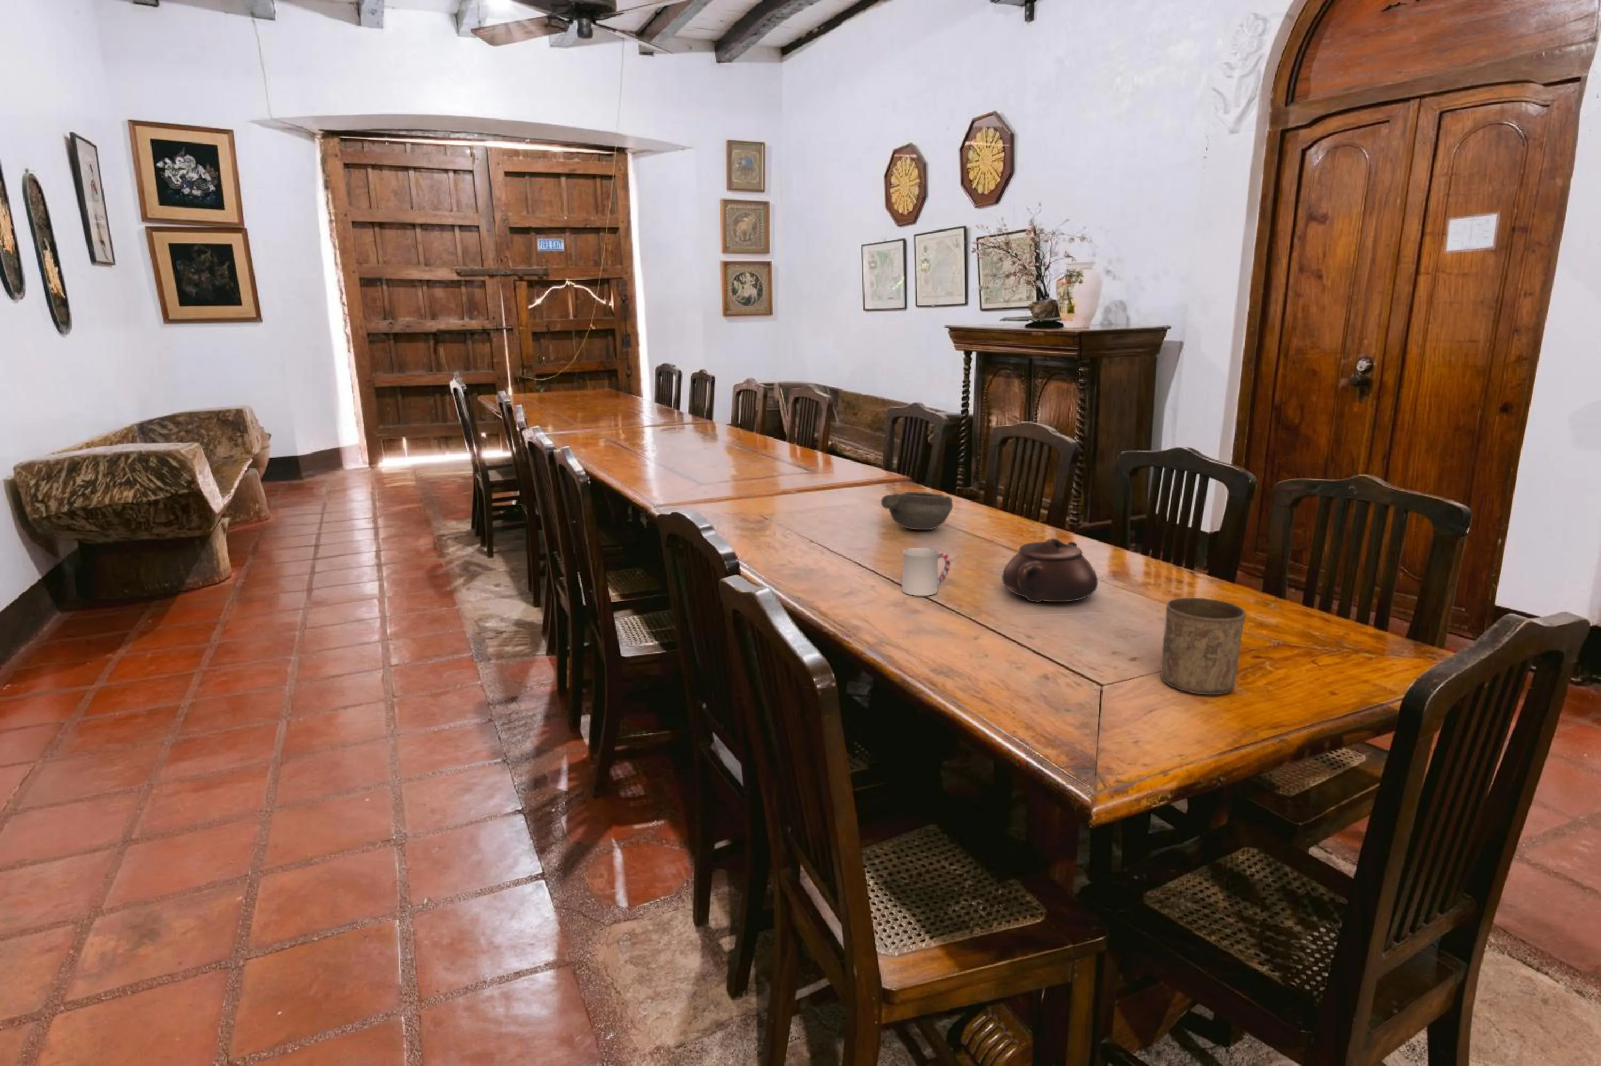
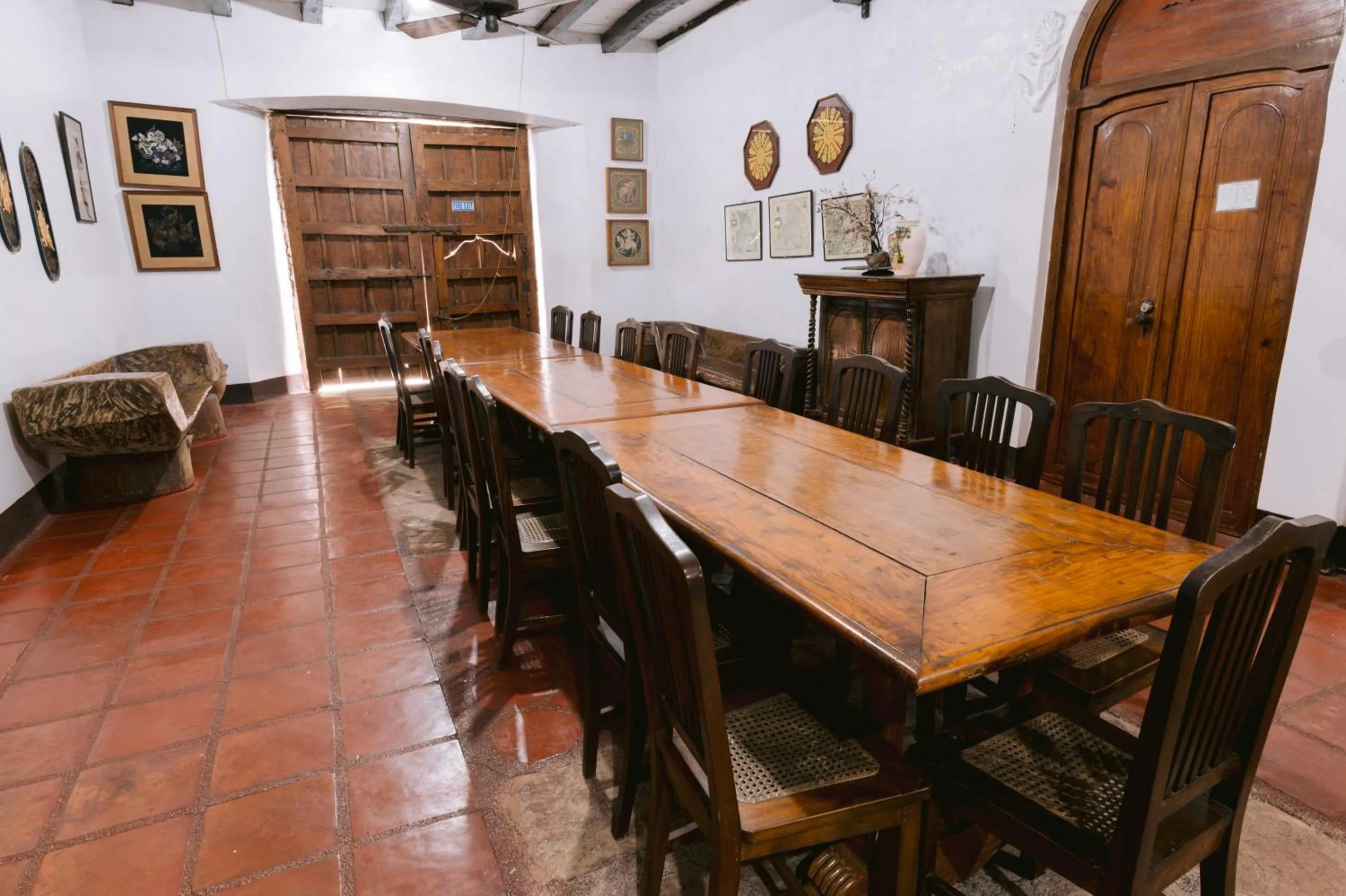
- bowl (915, 509)
- cup (1201, 645)
- cup (927, 570)
- teapot (1047, 566)
